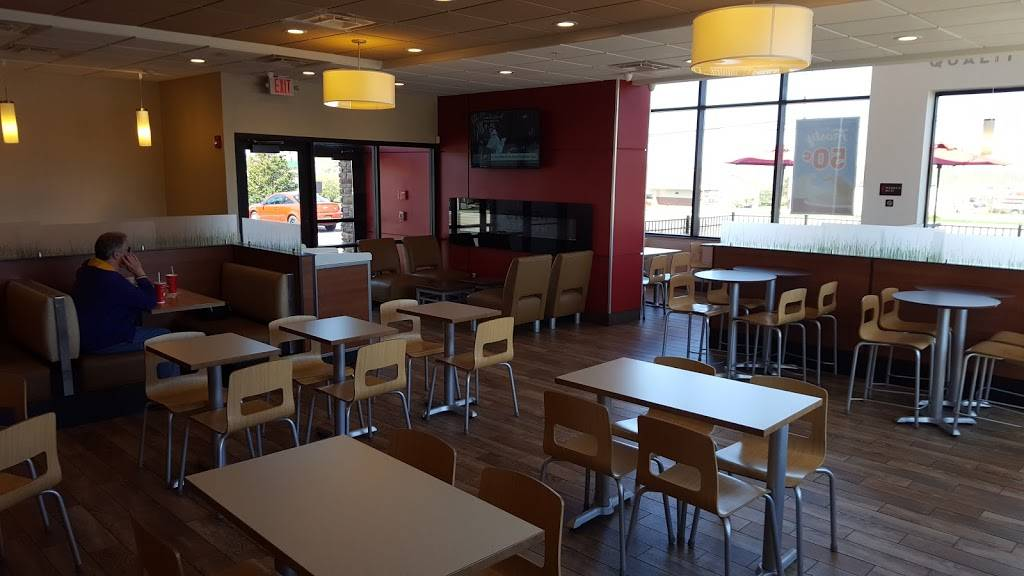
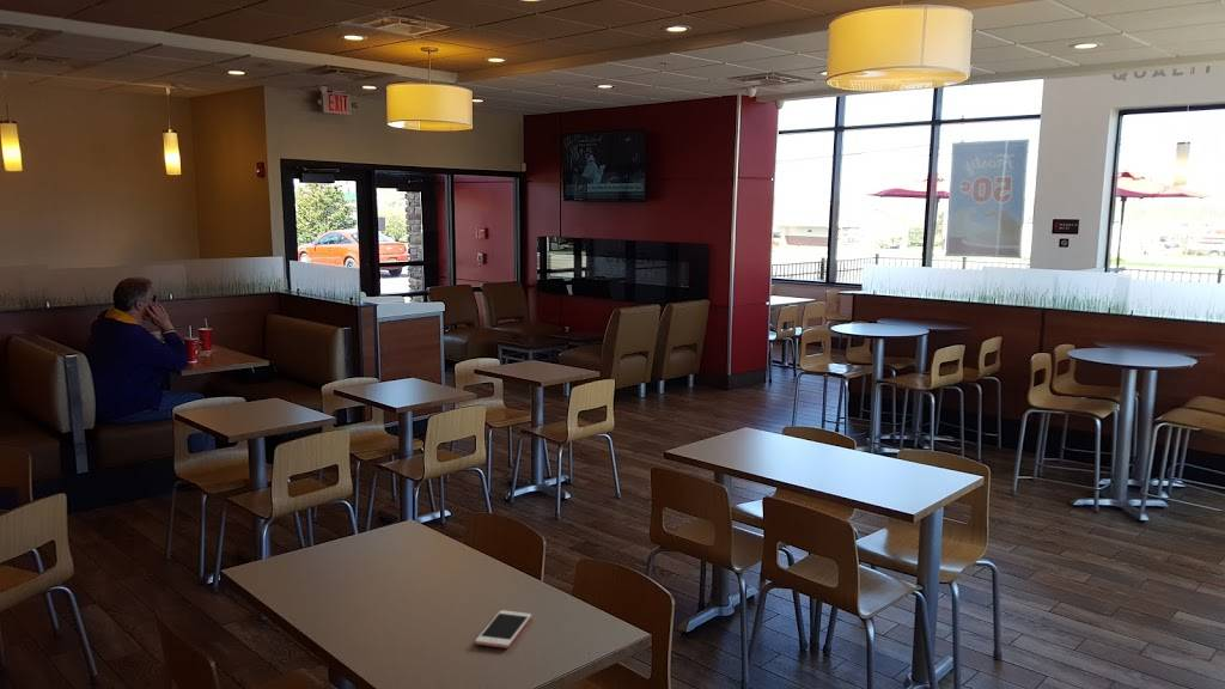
+ cell phone (504, 628)
